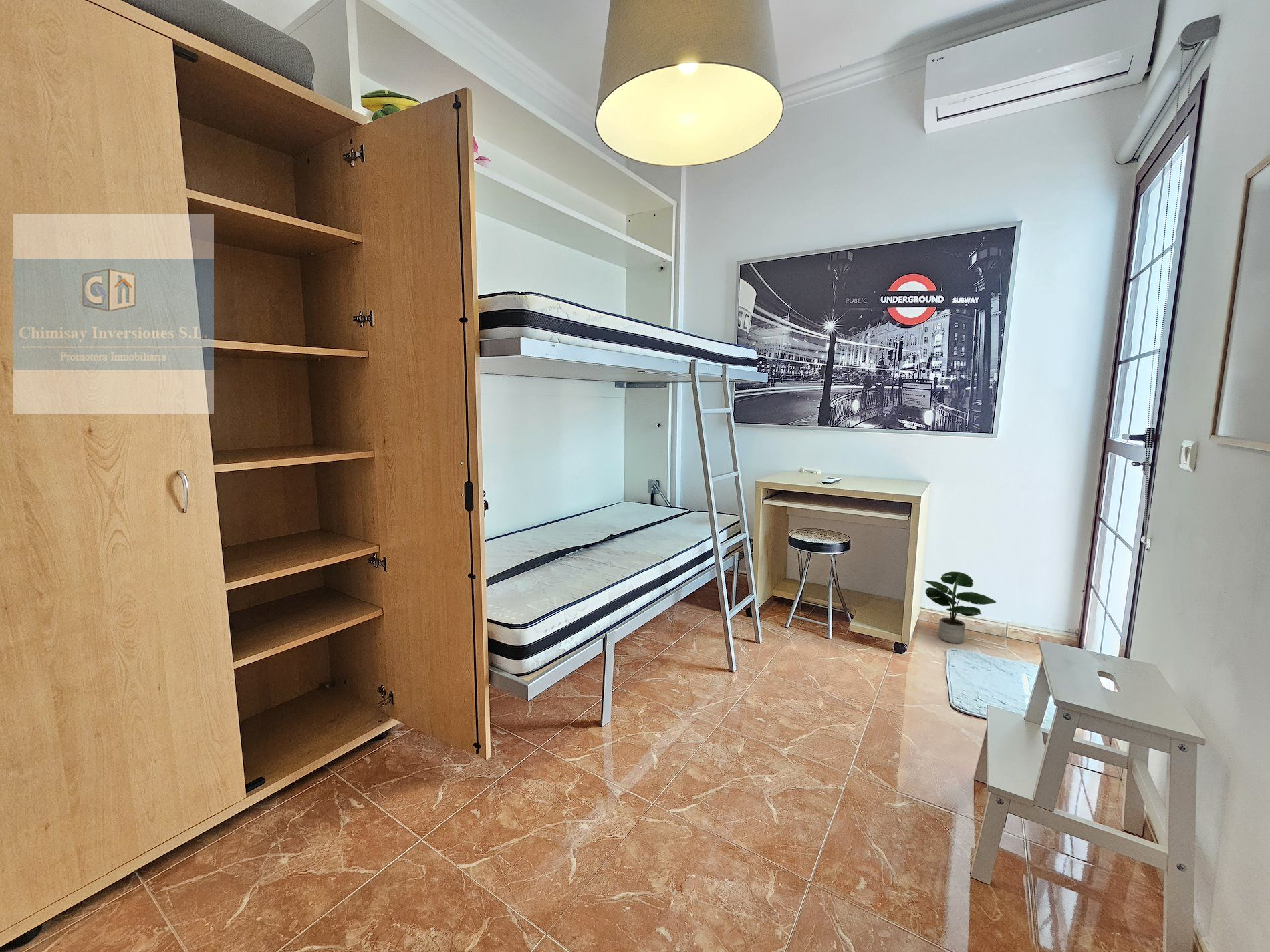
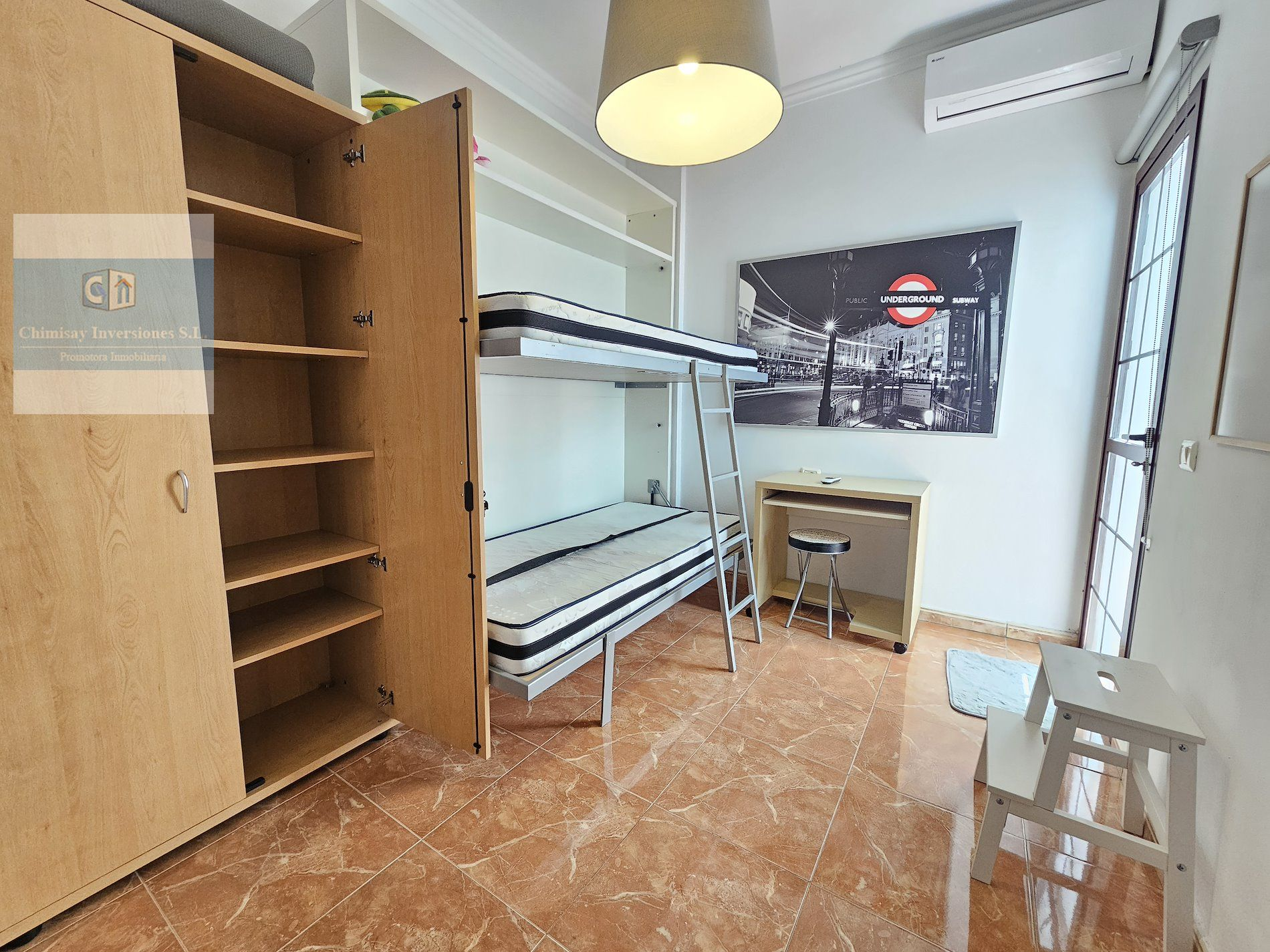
- potted plant (957, 609)
